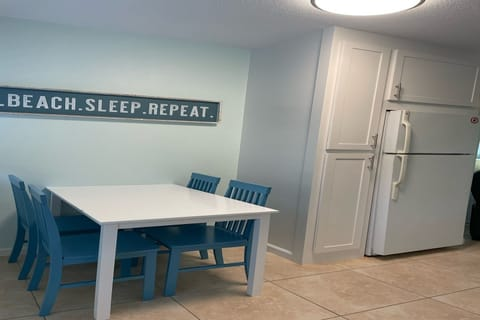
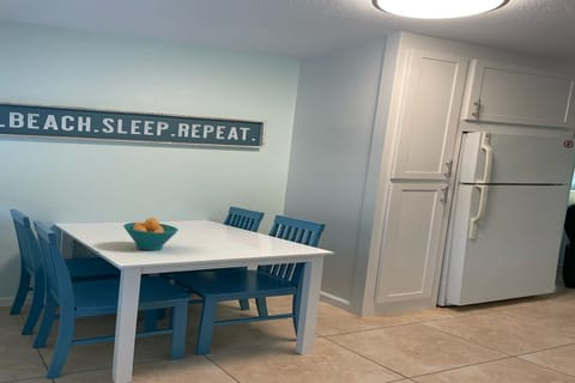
+ fruit bowl (150, 232)
